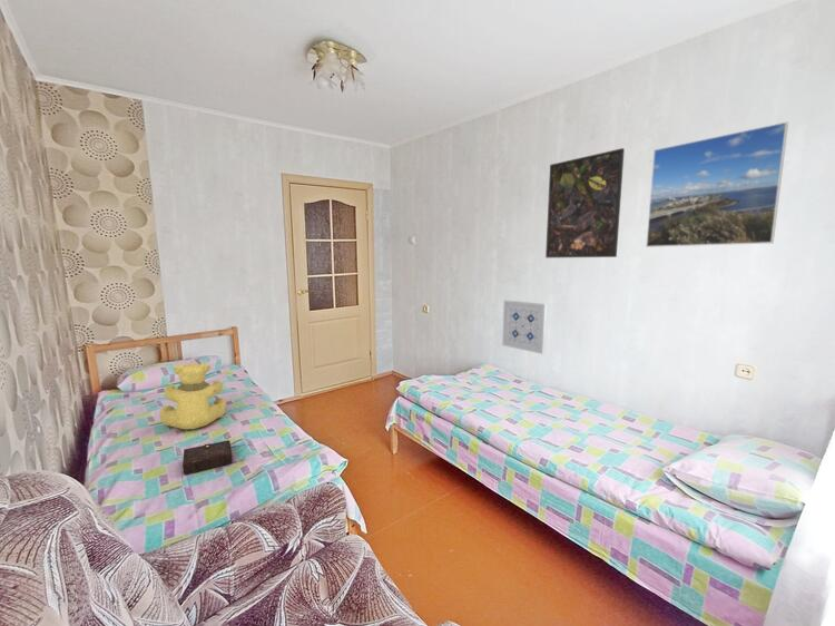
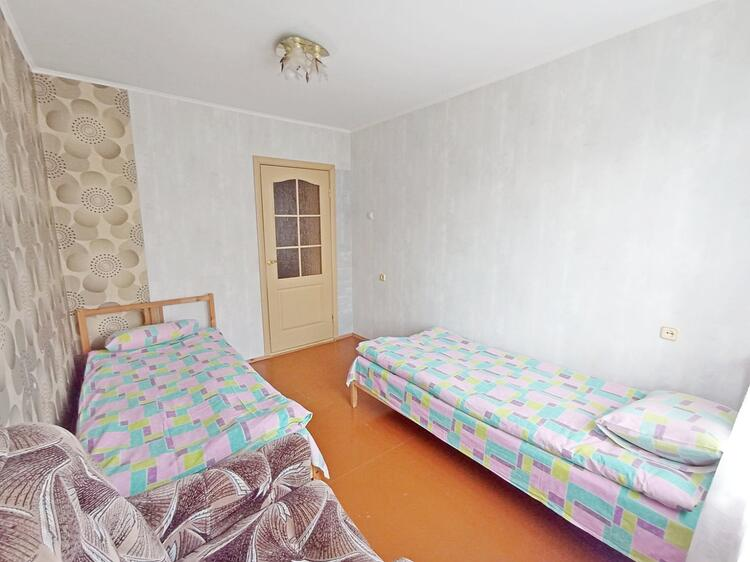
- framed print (708, 192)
- book (216, 453)
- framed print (581, 207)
- teddy bear (190, 394)
- wall art (523, 325)
